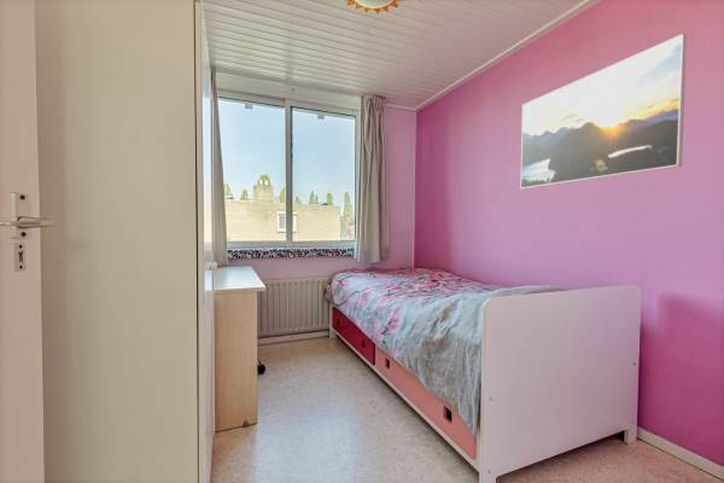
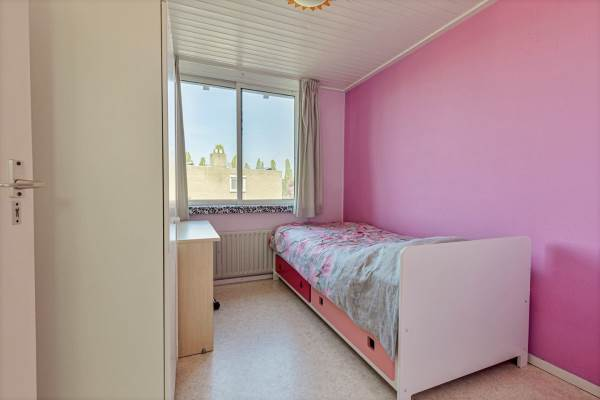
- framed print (584, 128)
